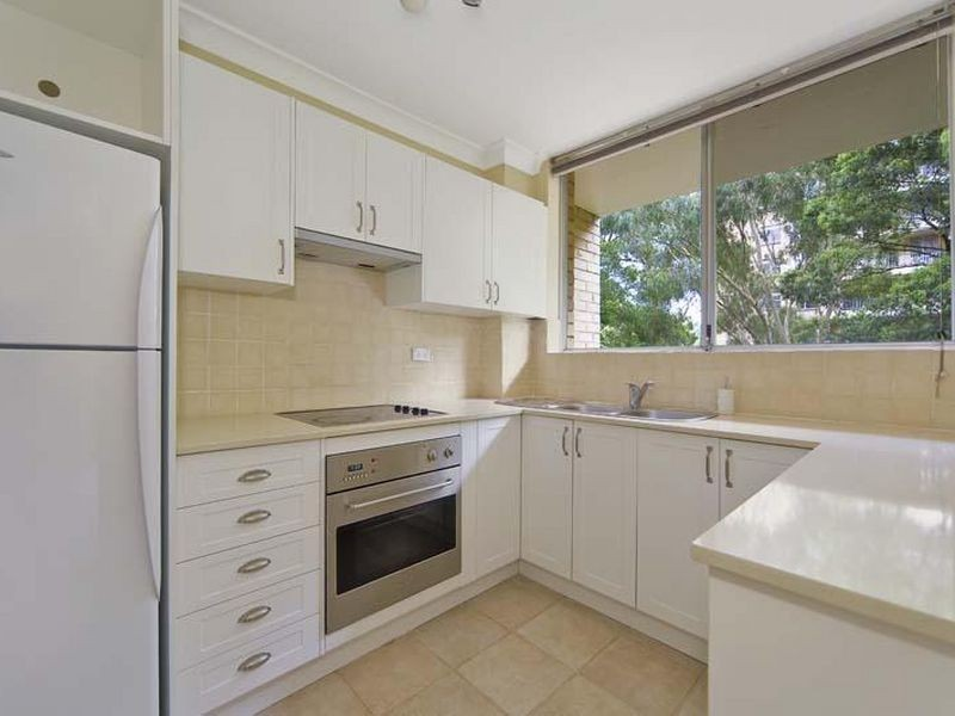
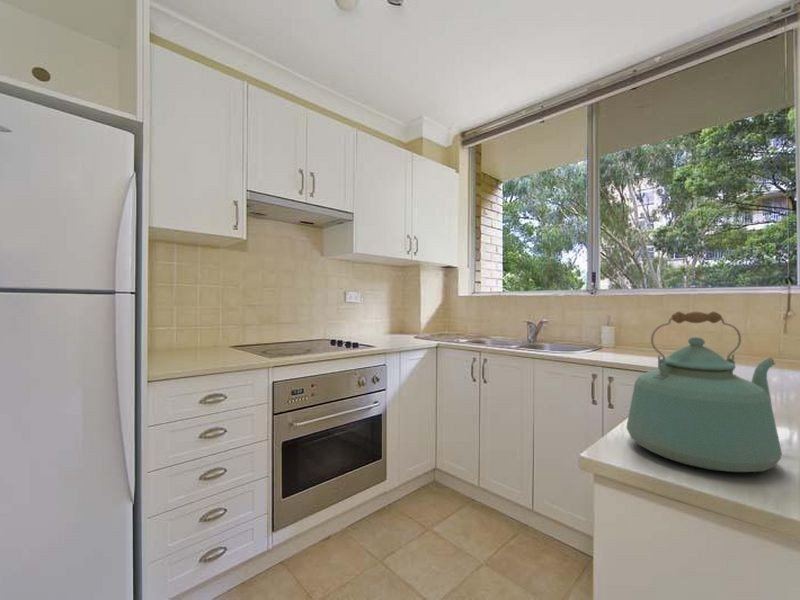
+ kettle (707, 381)
